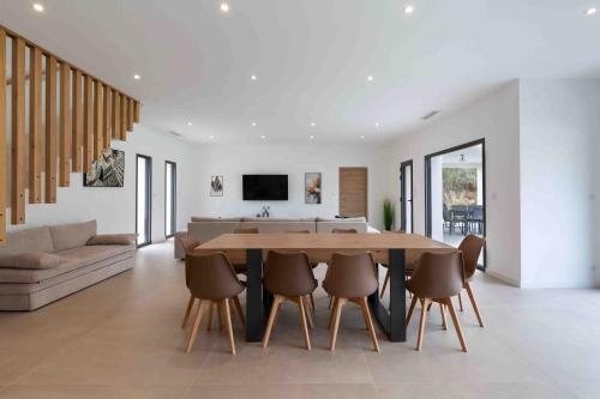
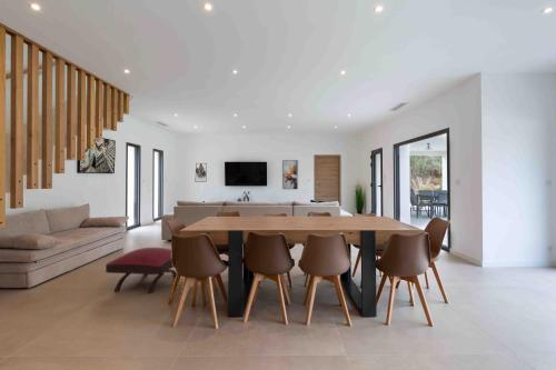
+ ottoman (148, 266)
